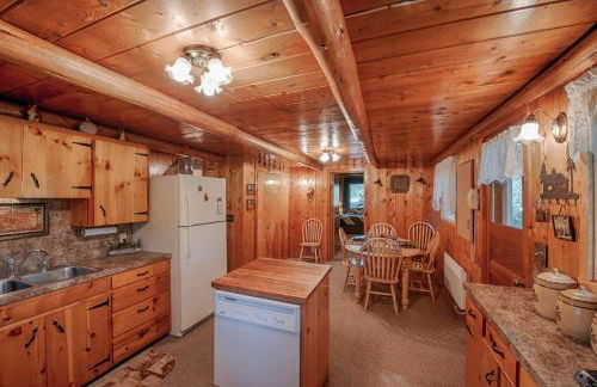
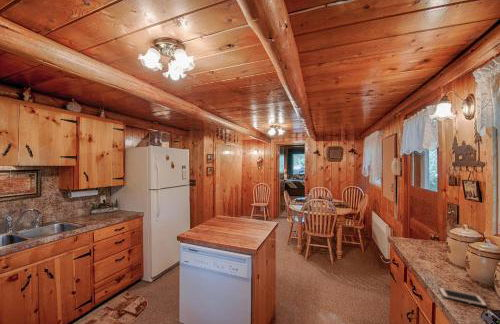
+ cell phone (461, 296)
